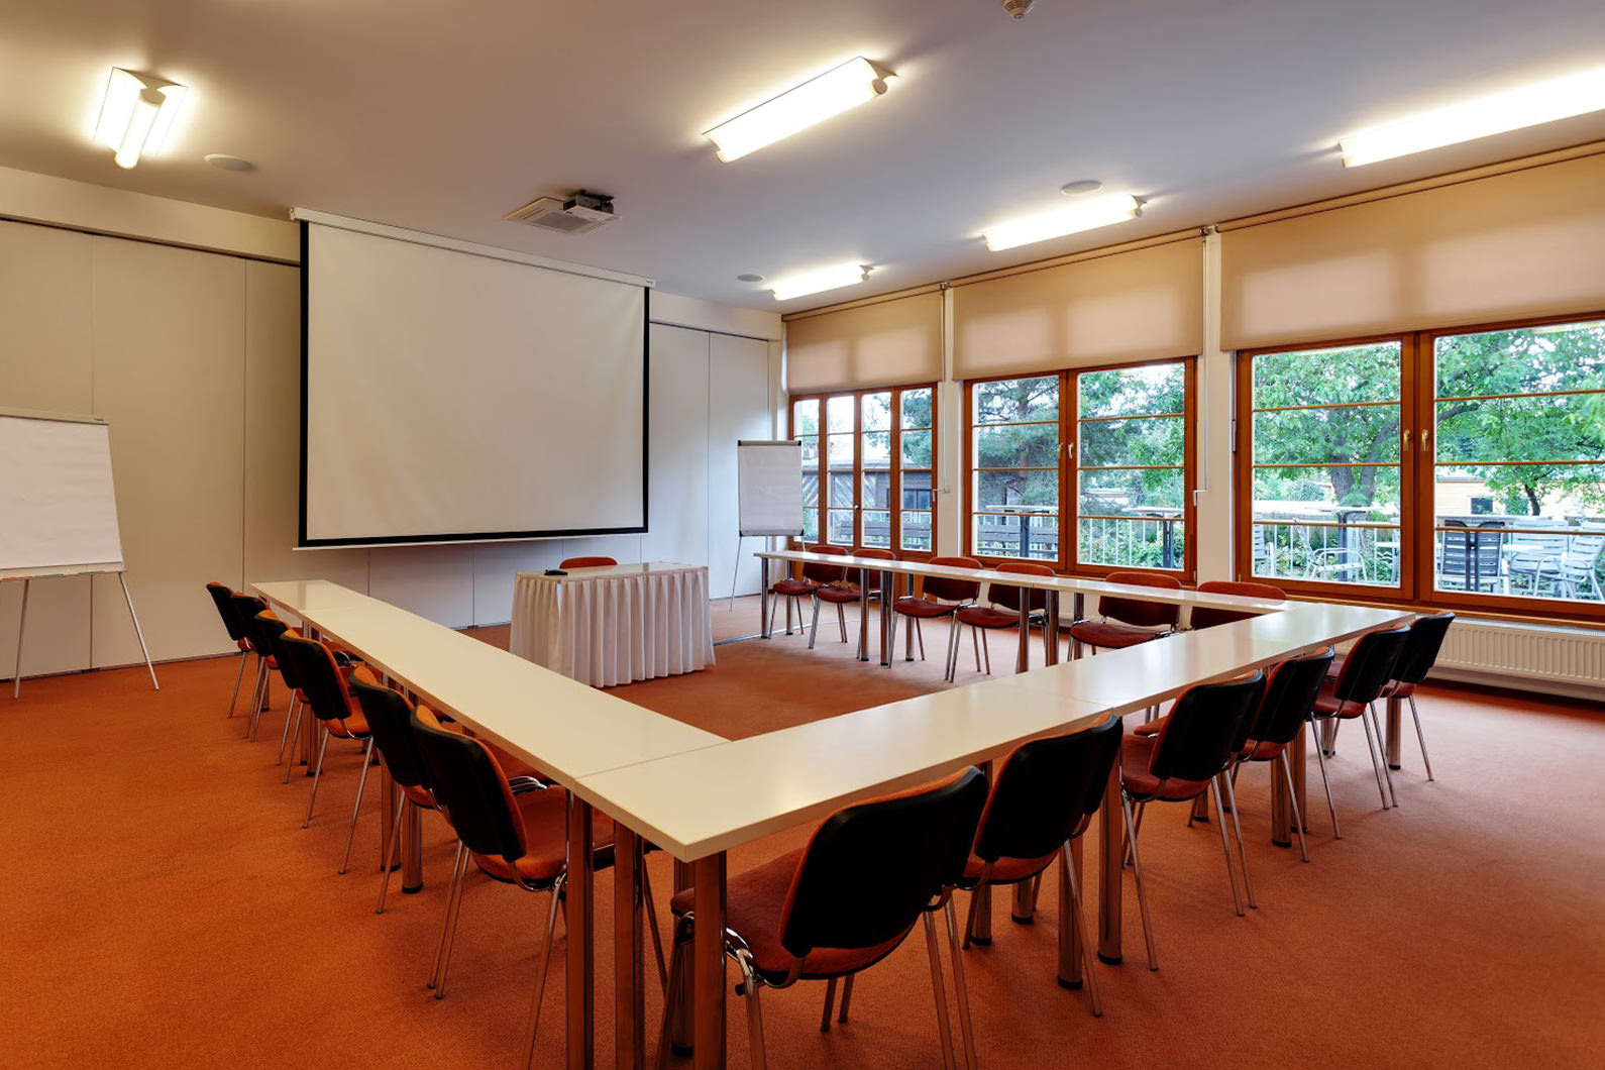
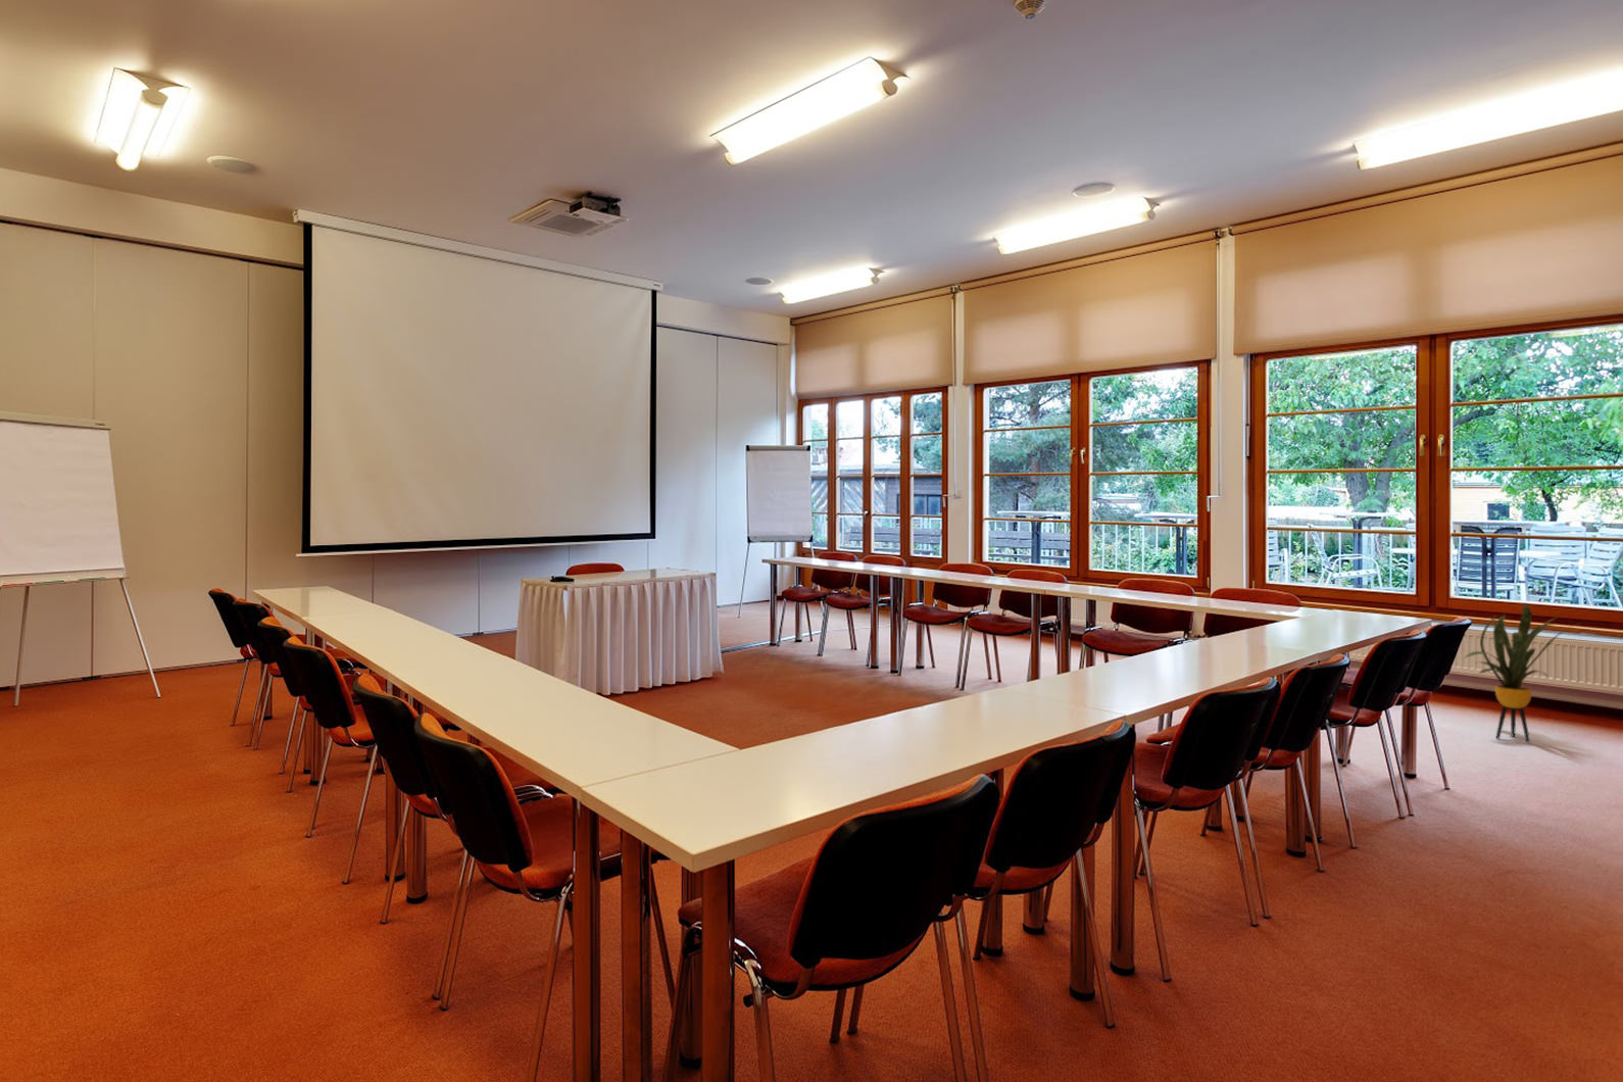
+ house plant (1520, 671)
